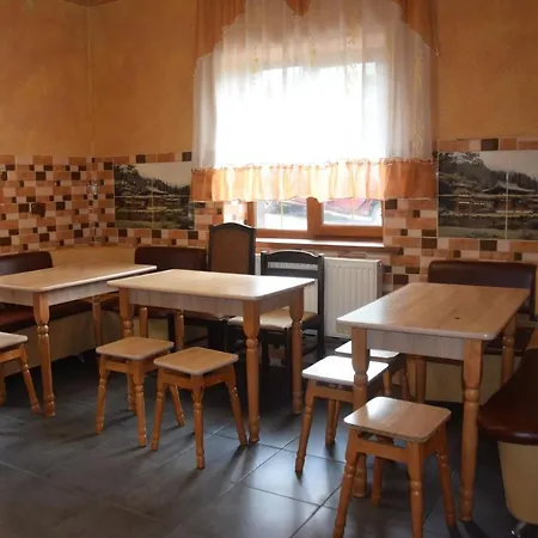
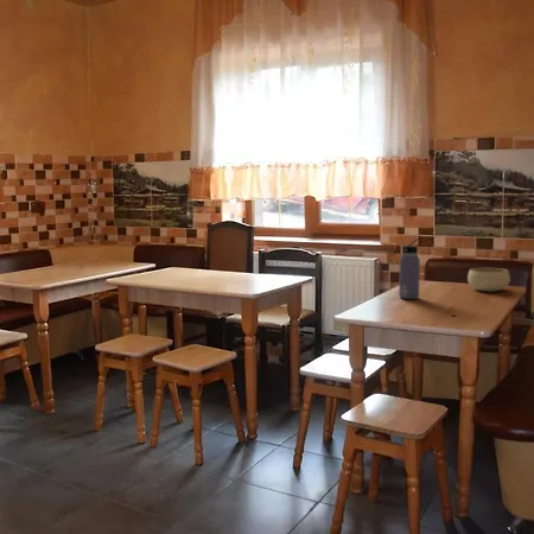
+ water bottle (409, 267)
+ bowl (488, 279)
